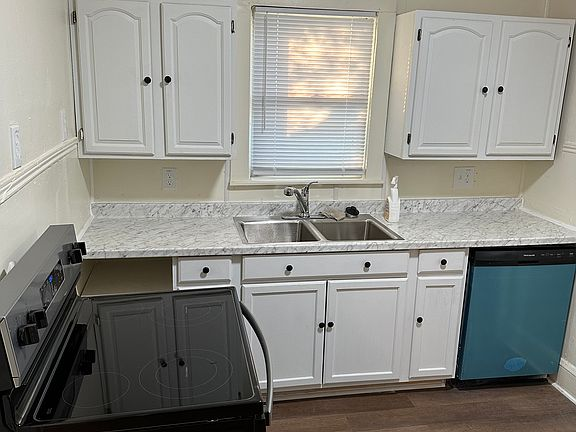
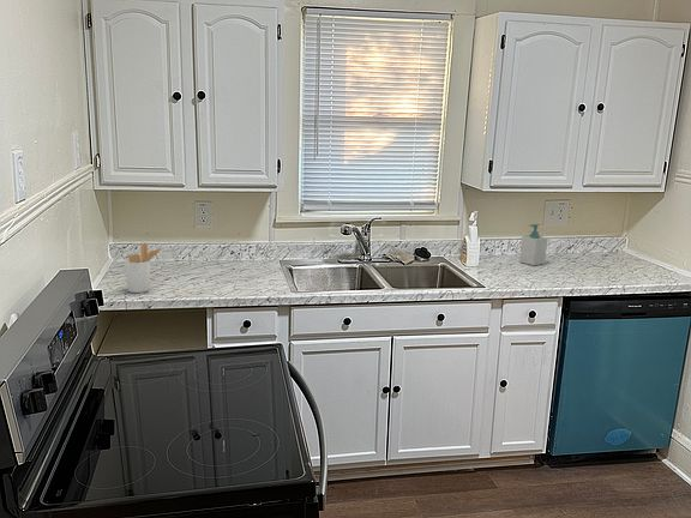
+ utensil holder (143, 267)
+ soap bottle (534, 243)
